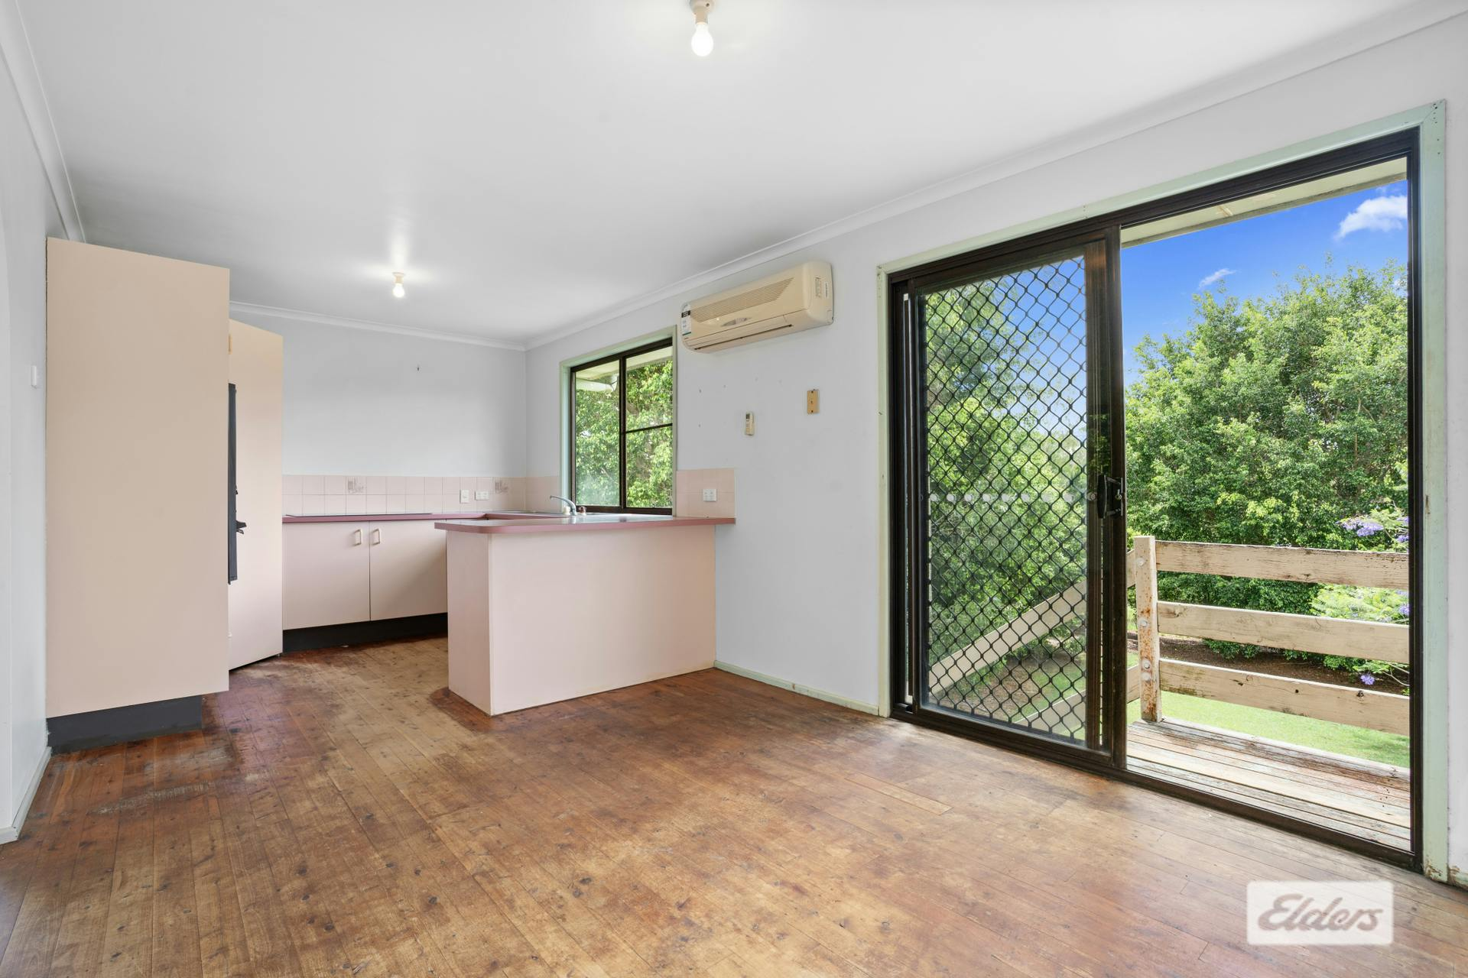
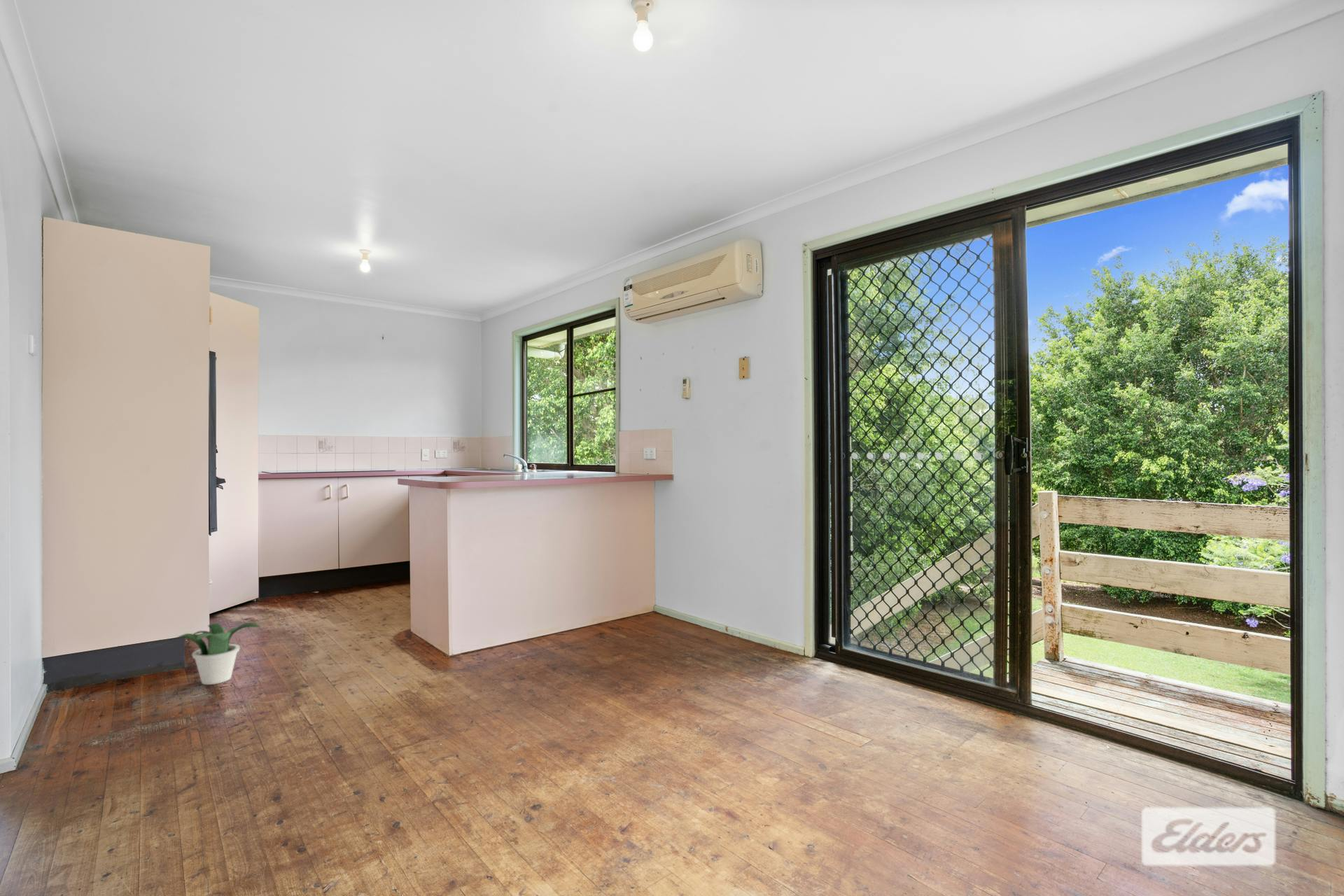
+ potted plant (219, 654)
